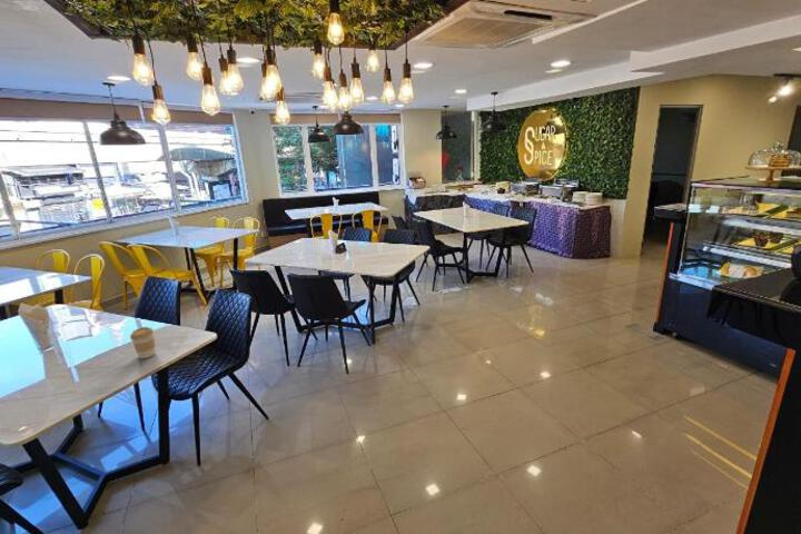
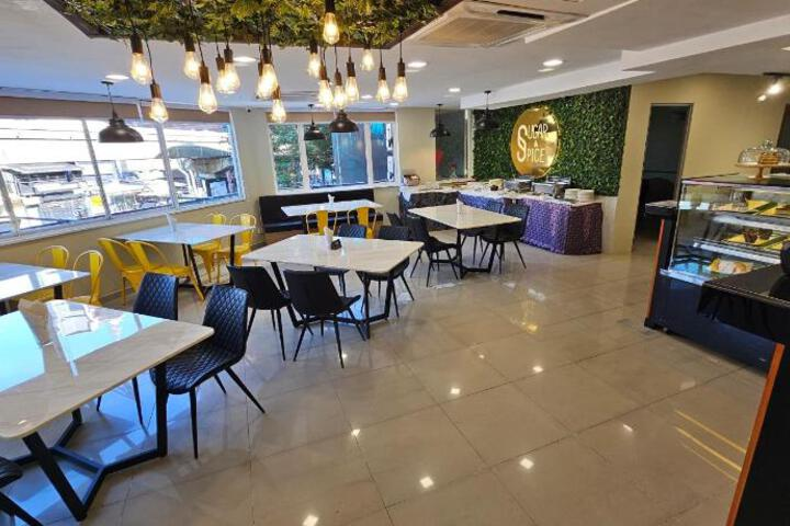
- coffee cup (144, 342)
